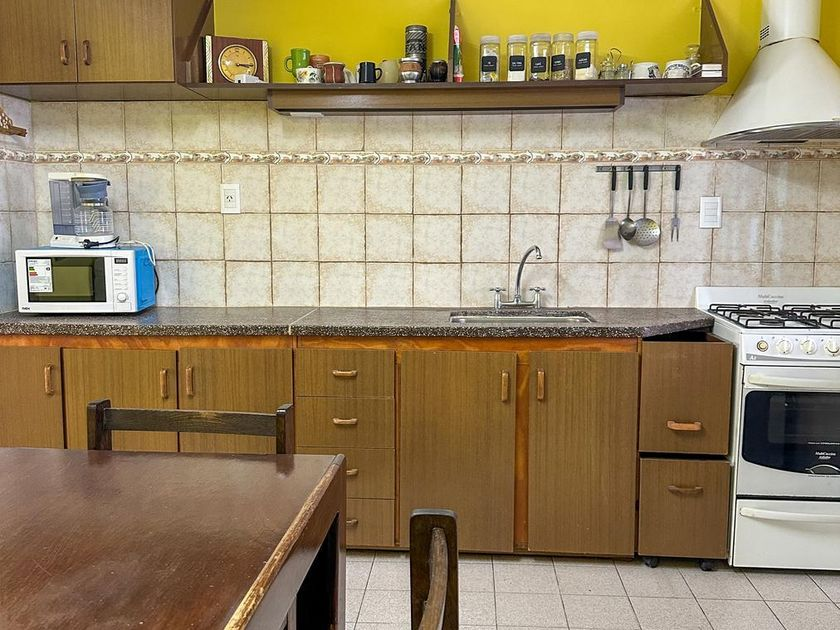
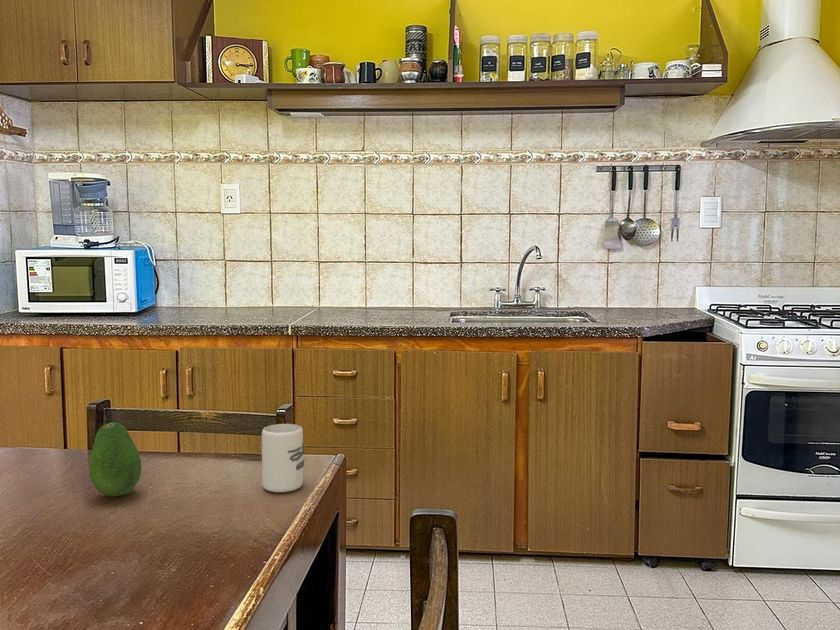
+ cup (283, 457)
+ fruit (115, 459)
